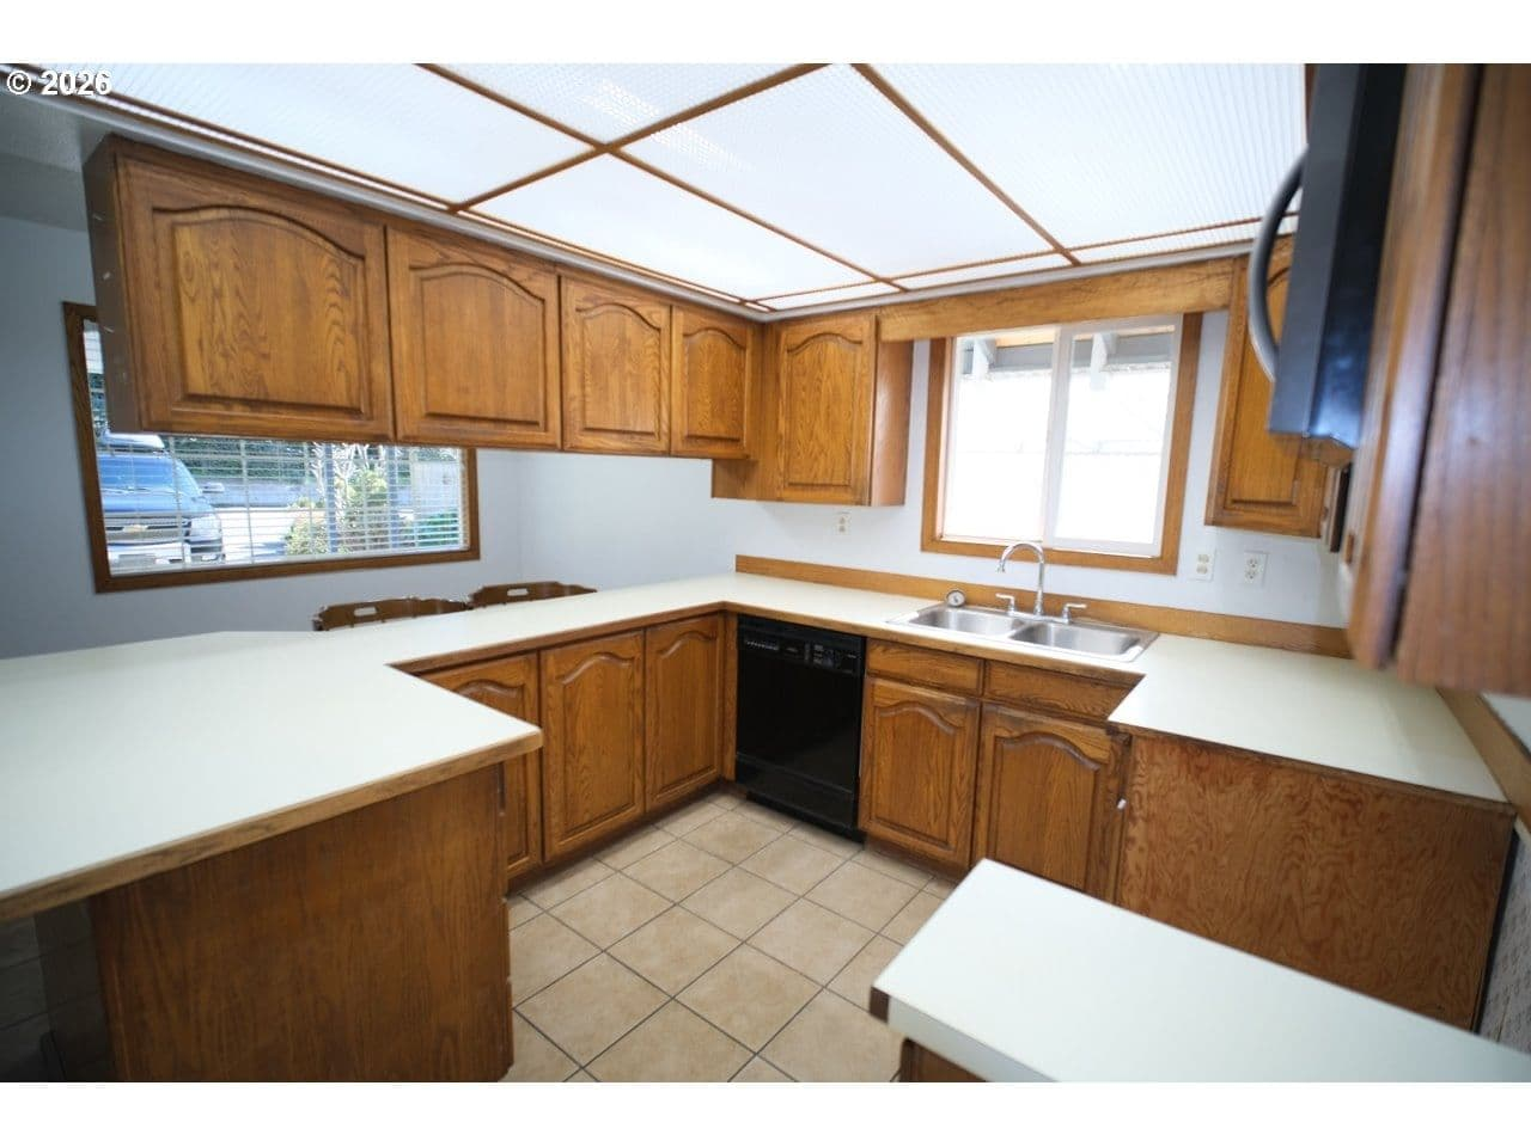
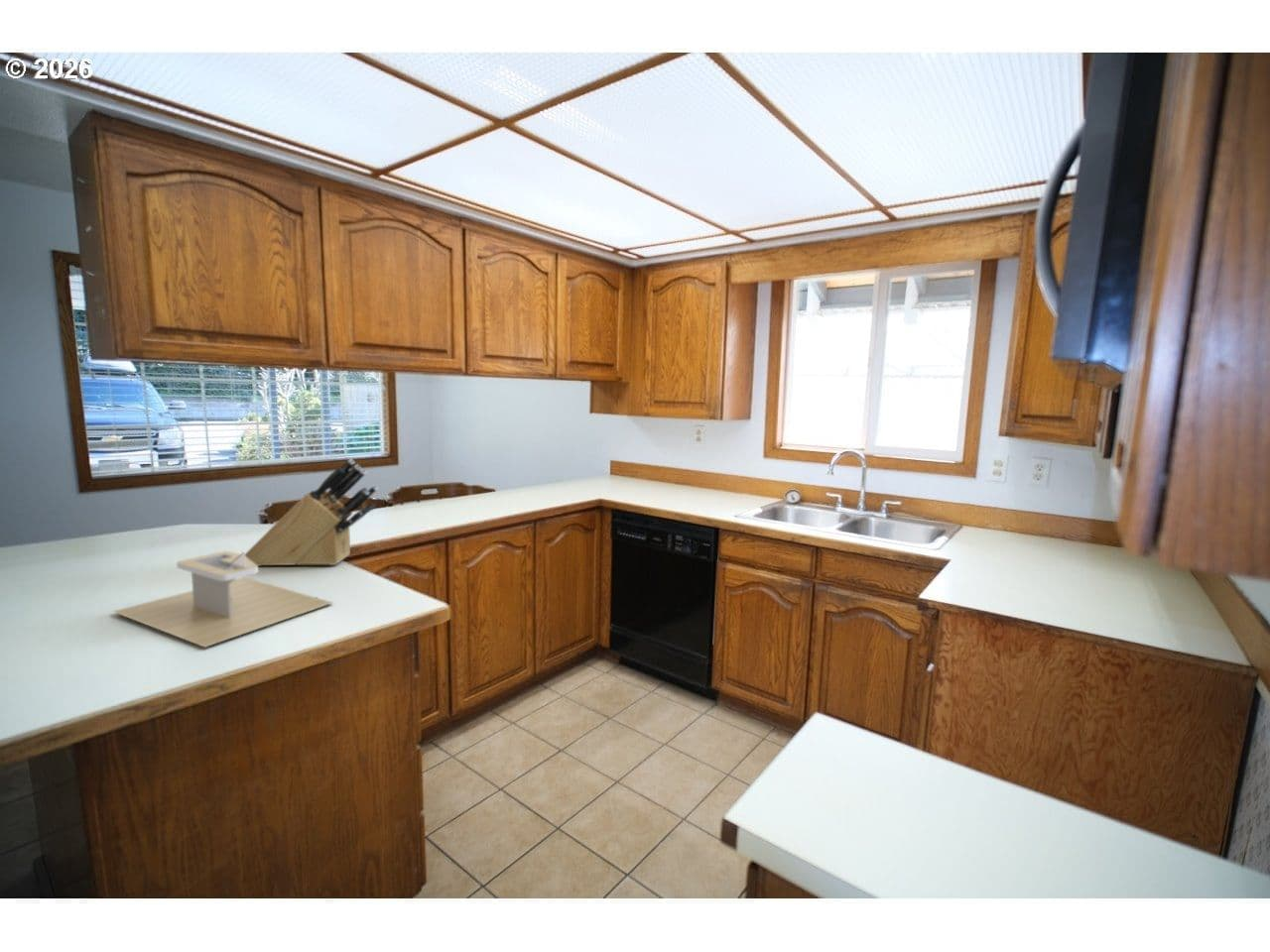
+ architectural model (225, 578)
+ knife block (312, 511)
